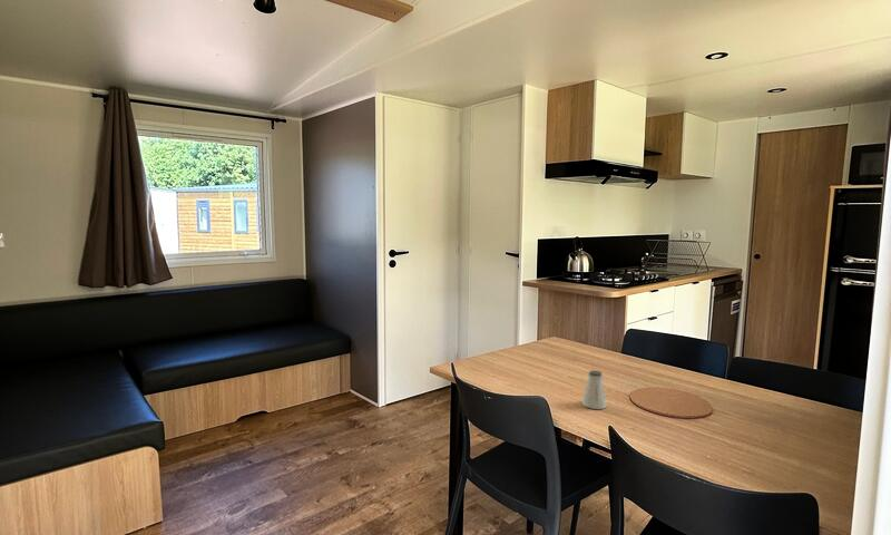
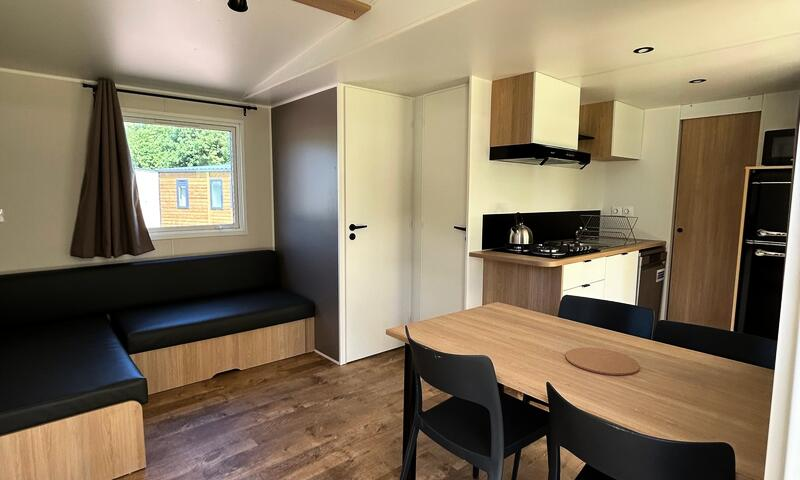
- saltshaker (595, 388)
